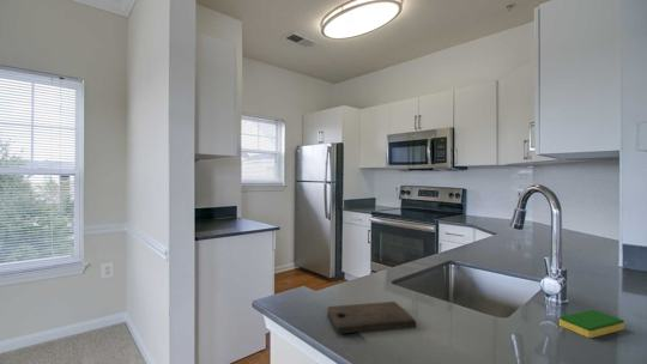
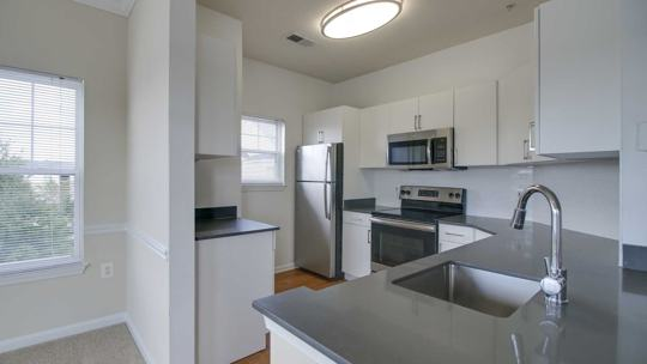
- dish sponge (591, 322)
- cutting board (369, 315)
